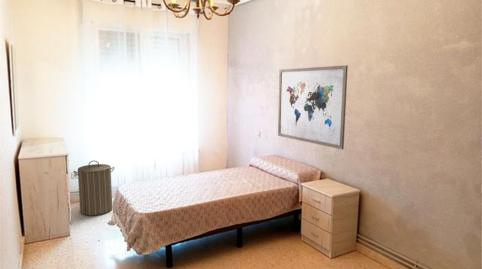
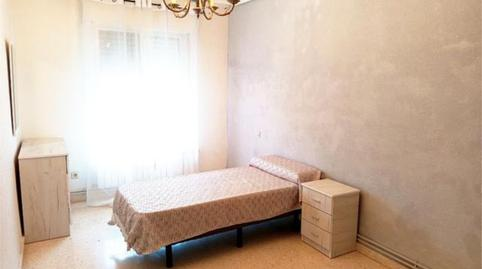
- laundry hamper (95, 185)
- wall art (308, 105)
